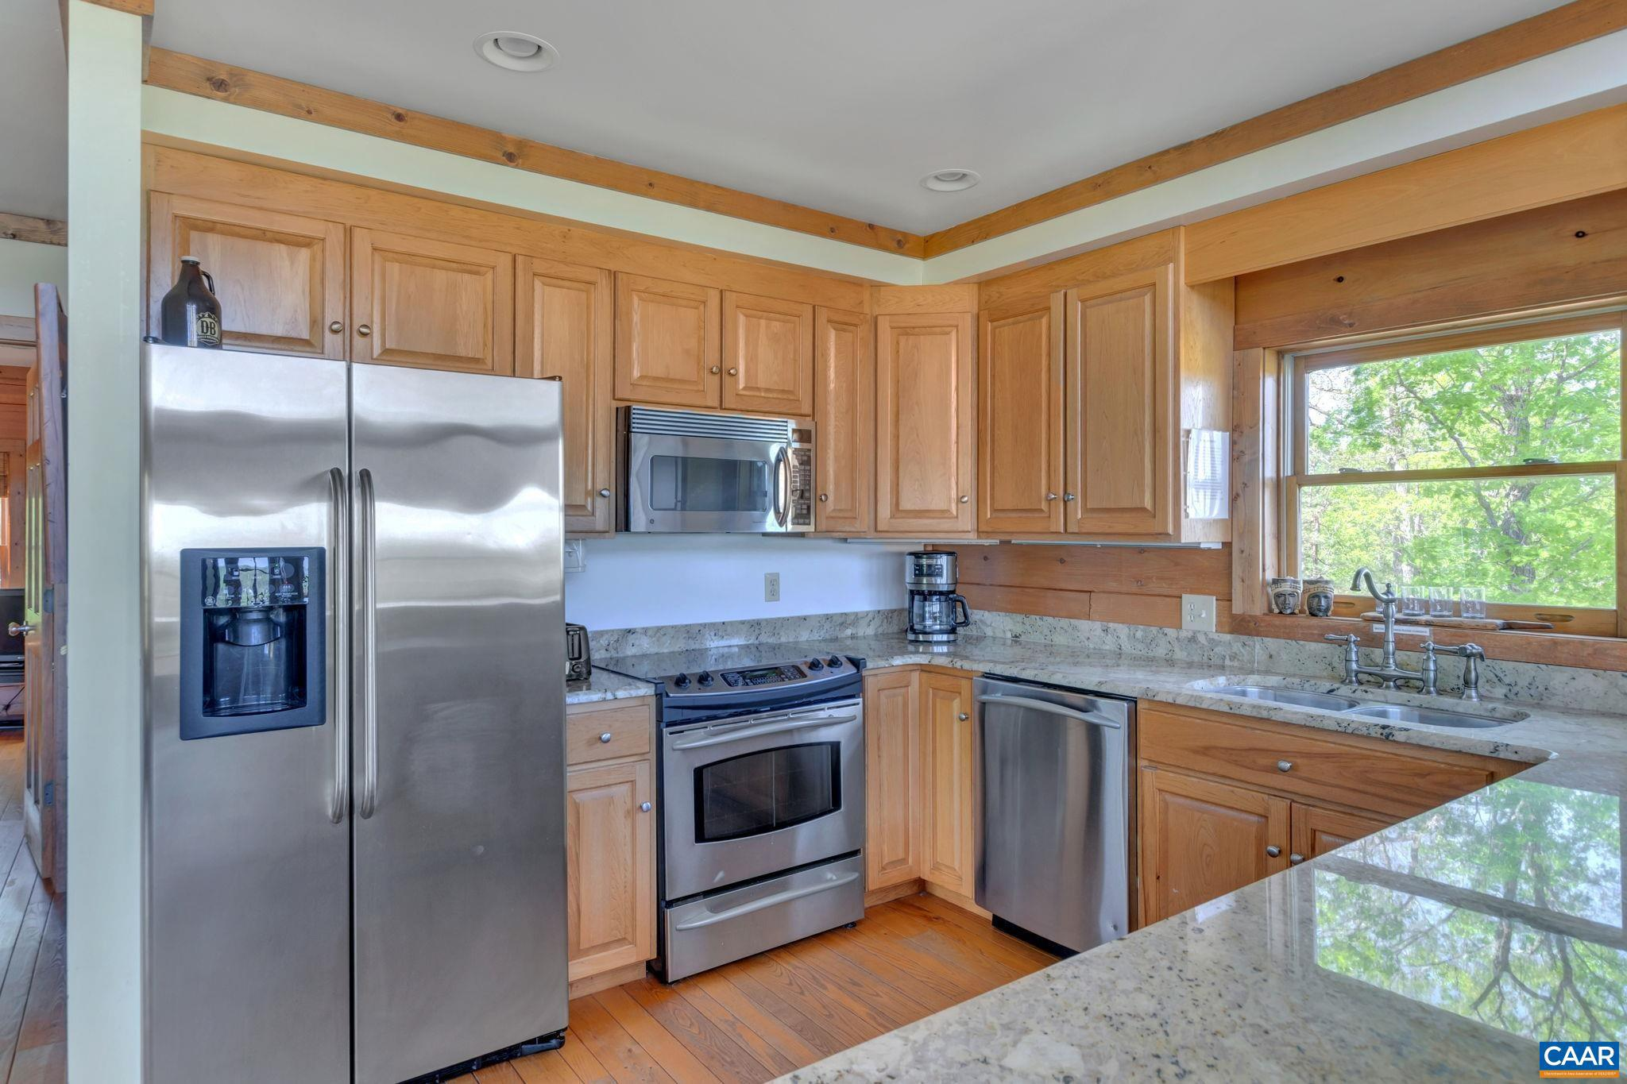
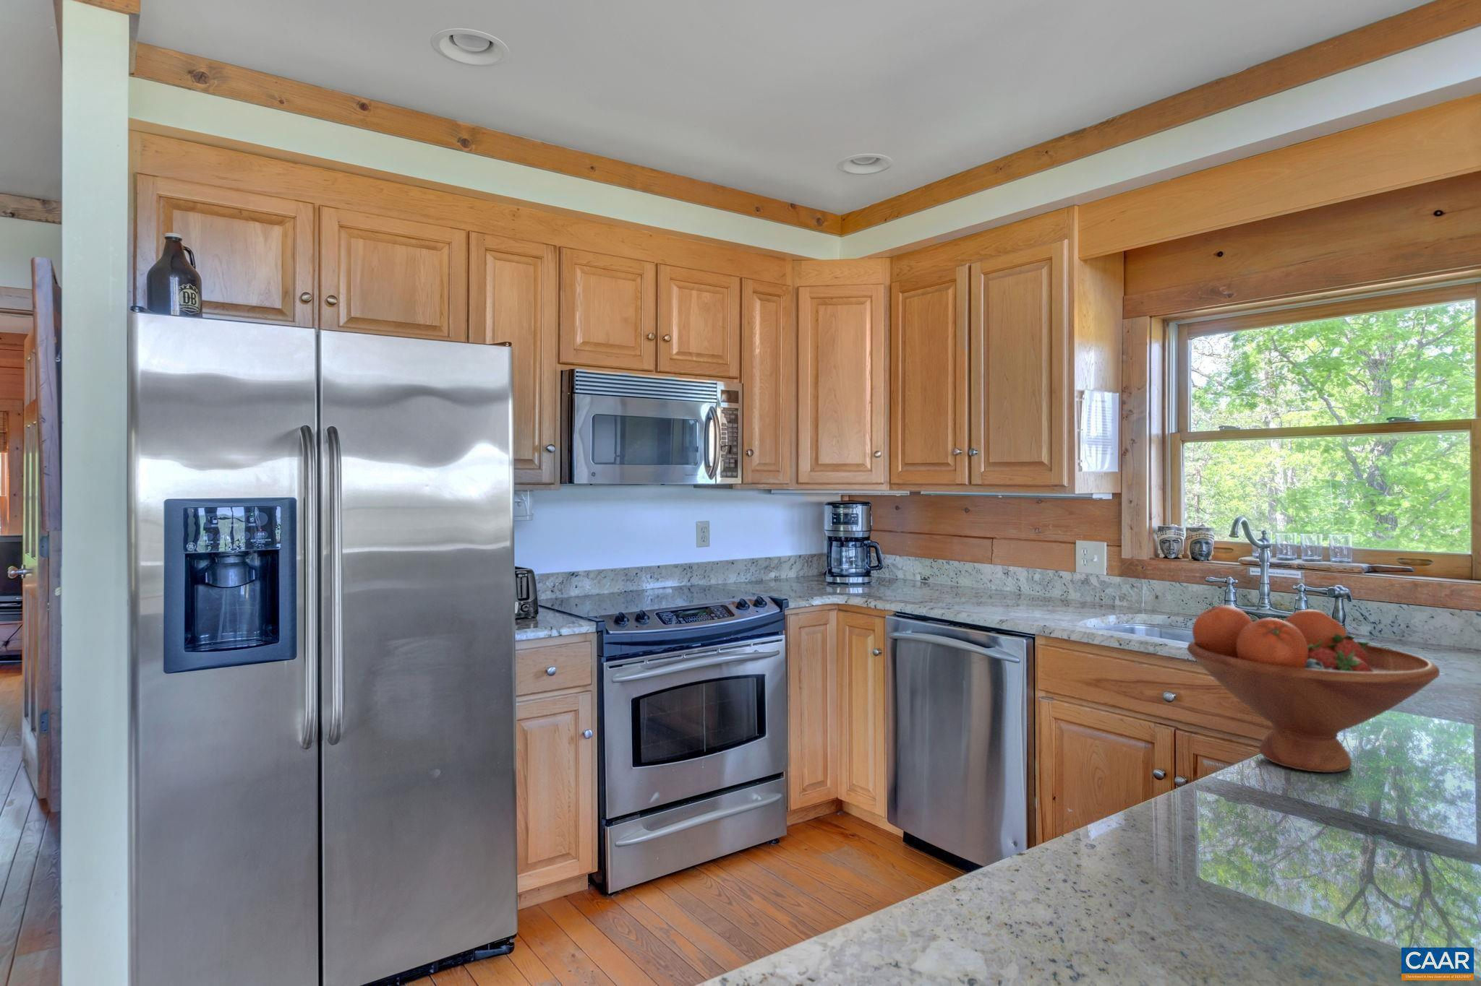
+ fruit bowl (1304, 686)
